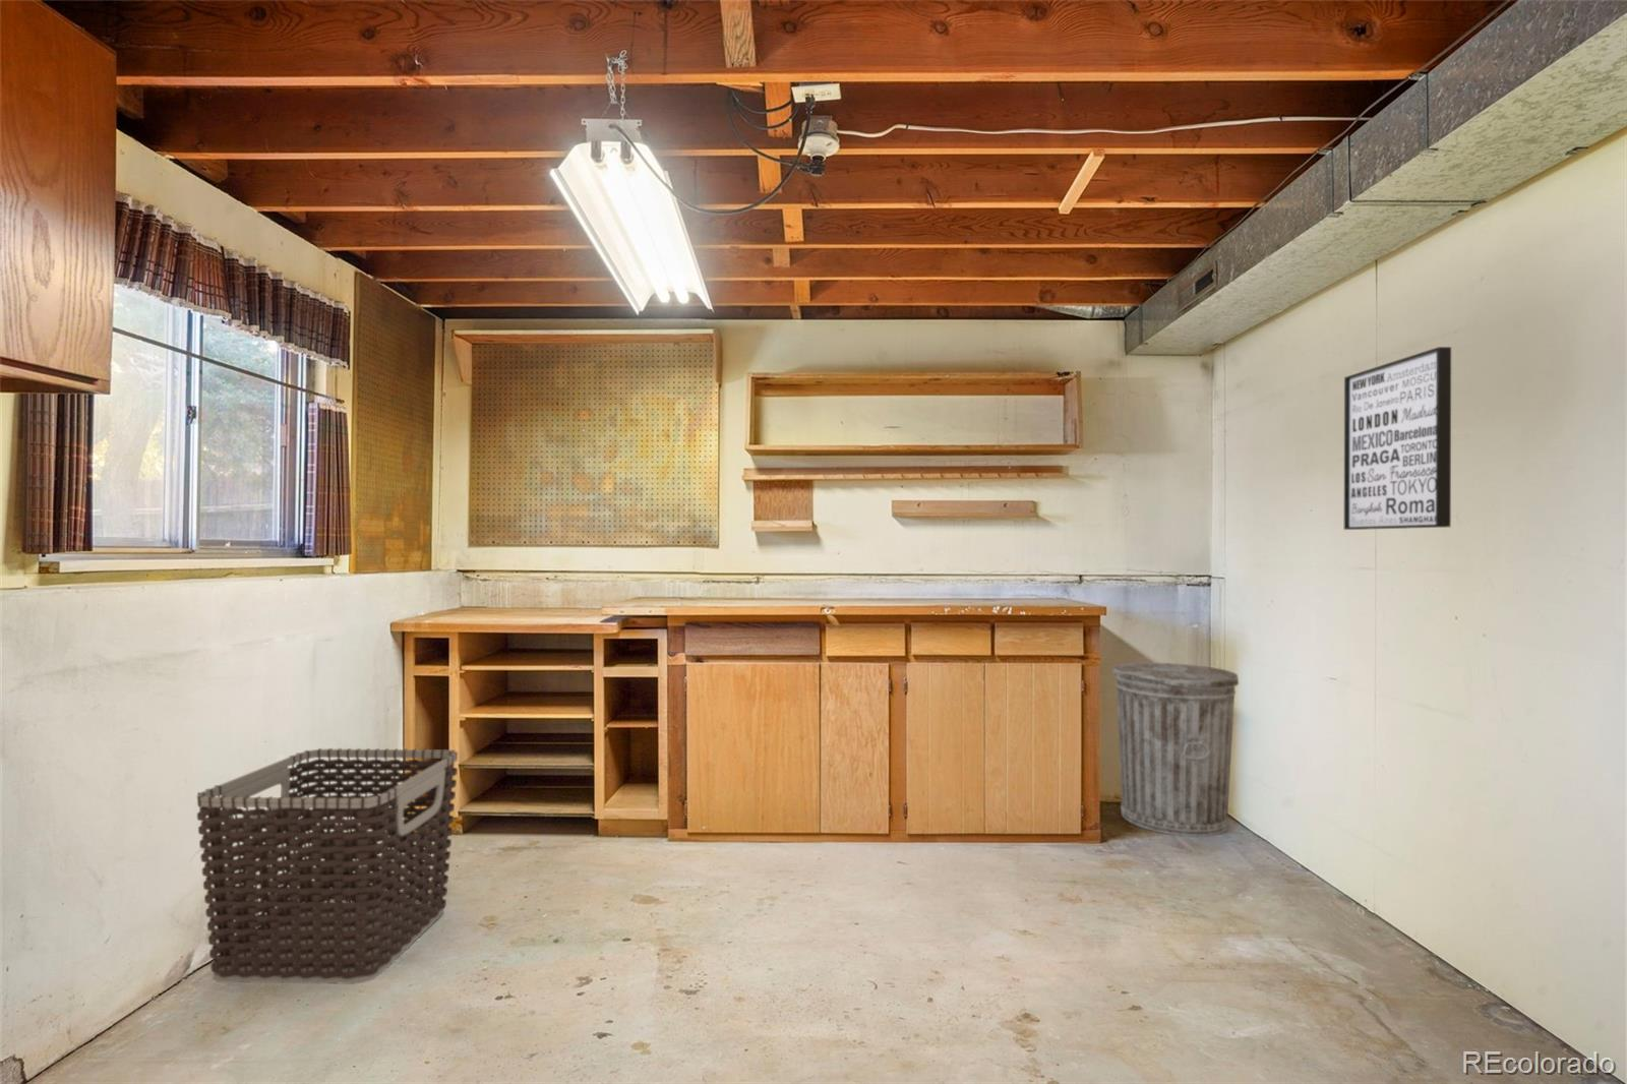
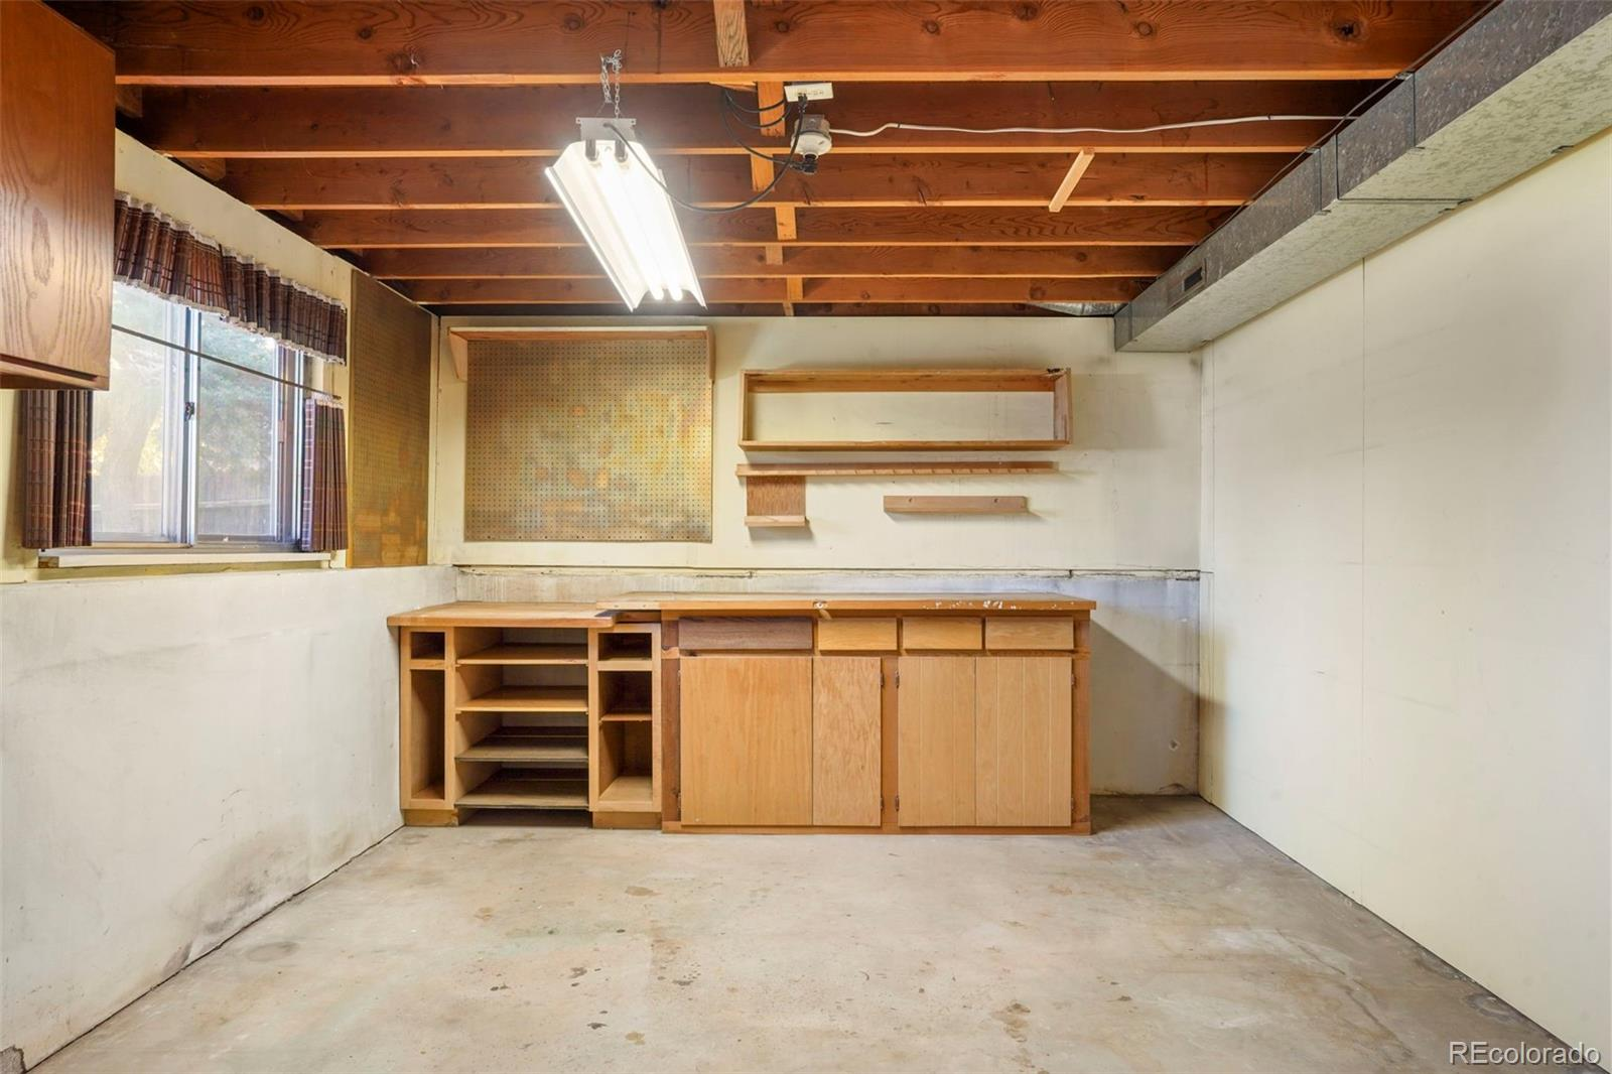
- clothes hamper (339, 857)
- wall art (1392, 445)
- trash can (1173, 743)
